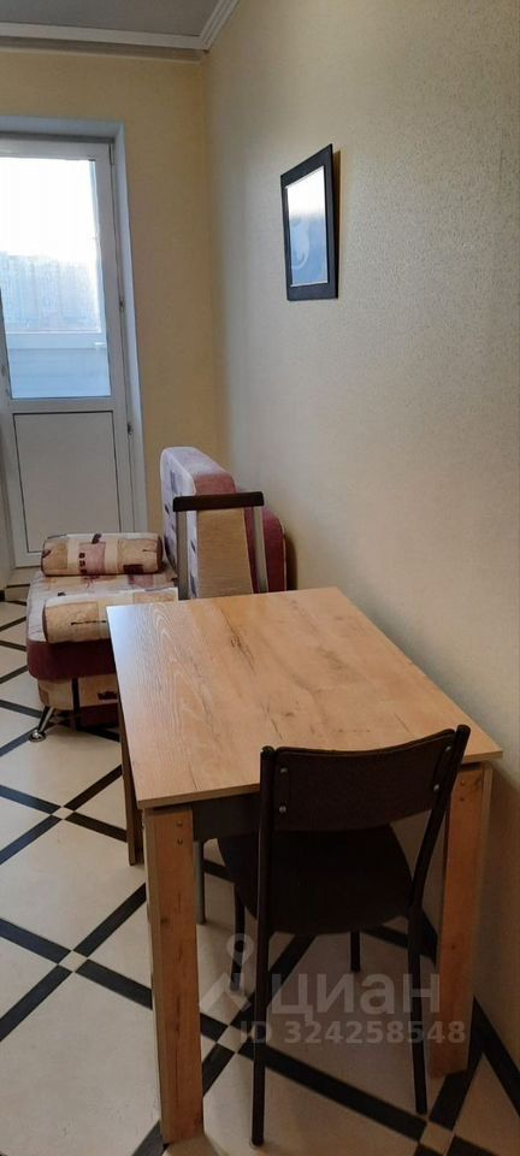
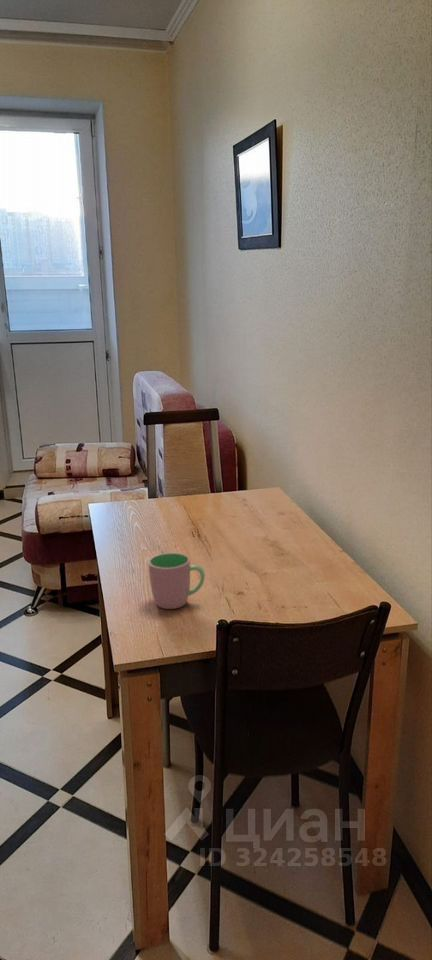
+ cup (177, 581)
